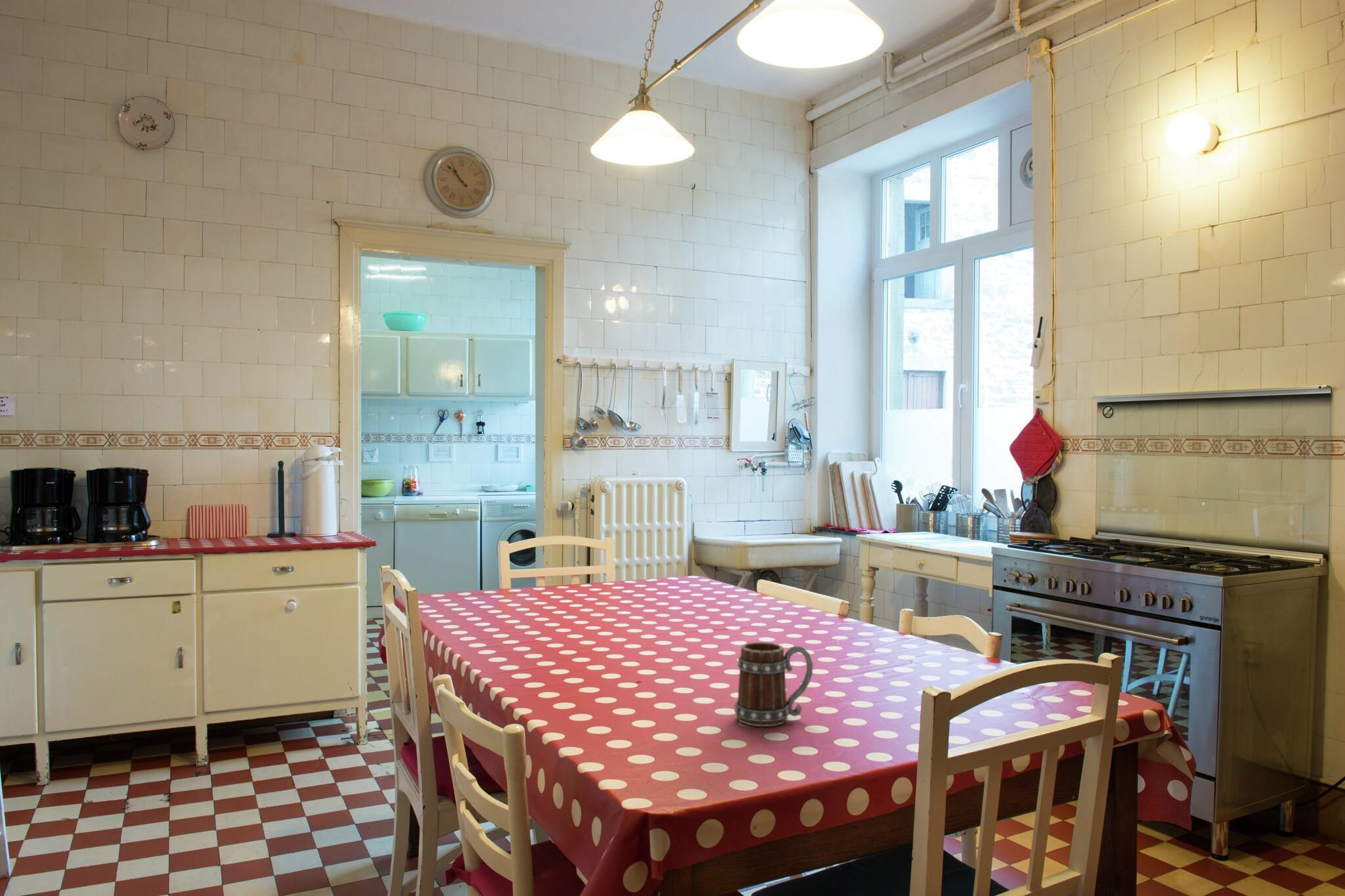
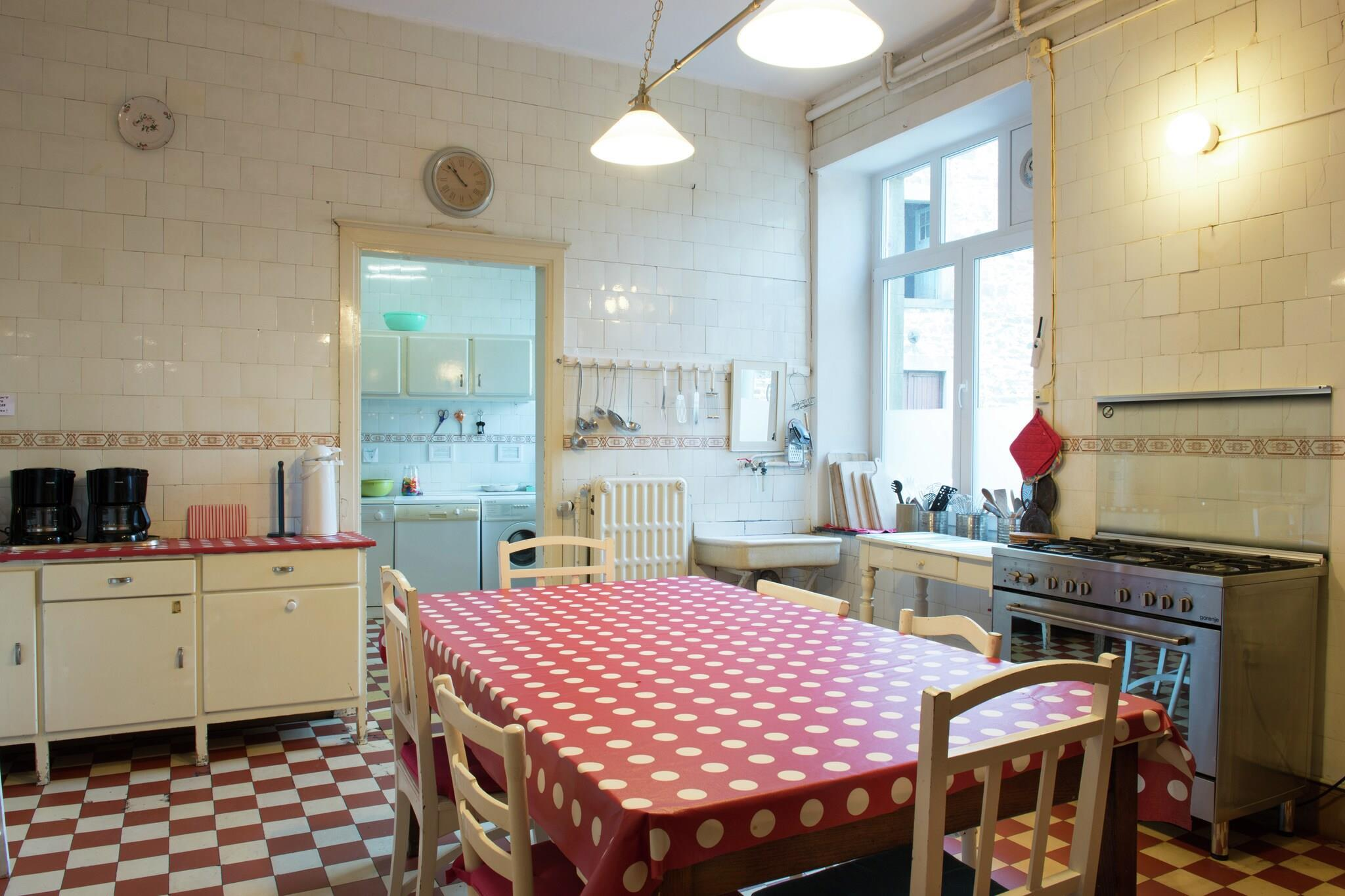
- mug (773, 683)
